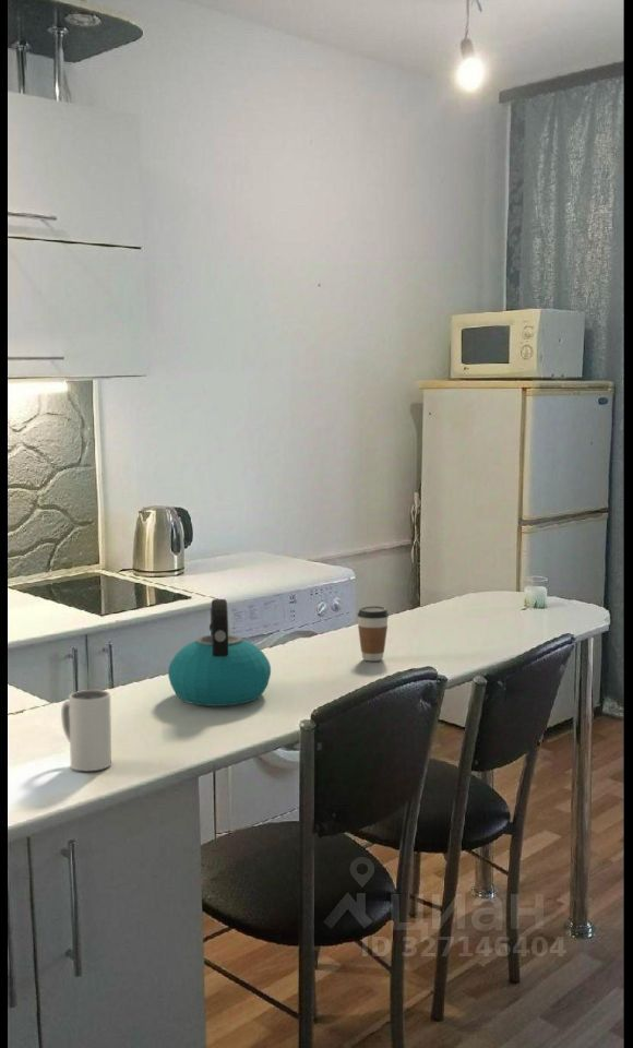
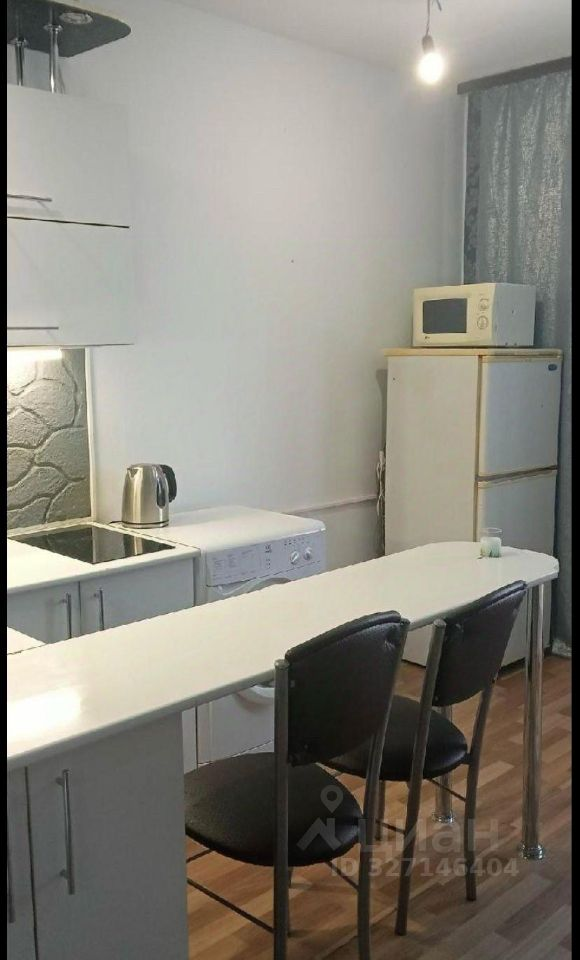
- mug (83, 728)
- coffee cup (372, 633)
- kettle (219, 646)
